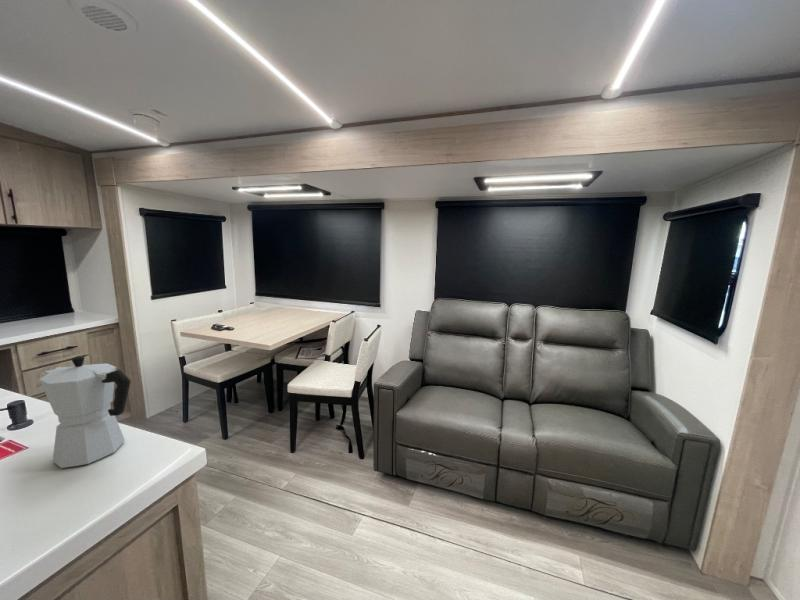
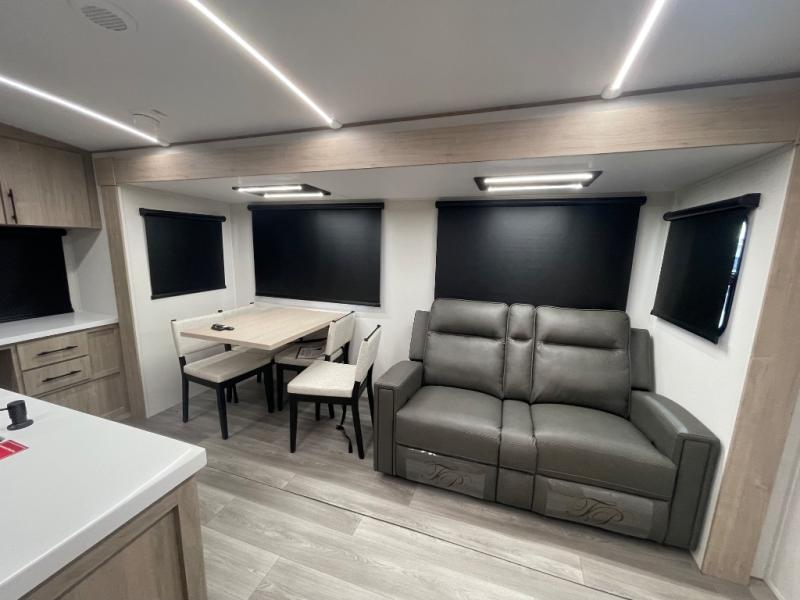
- moka pot (89, 405)
